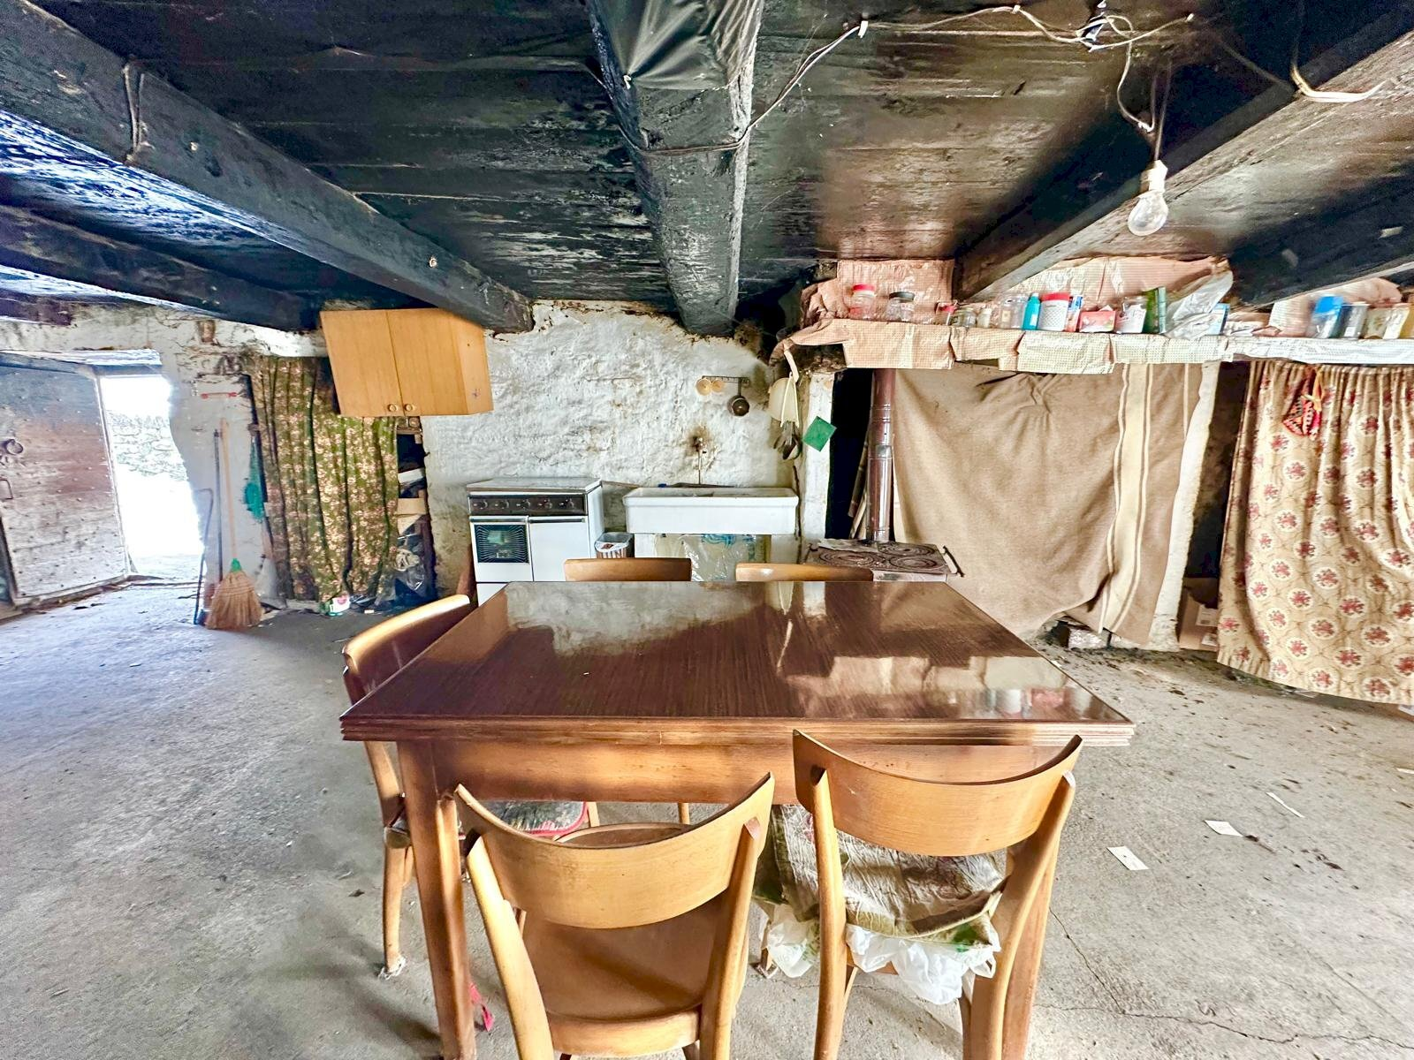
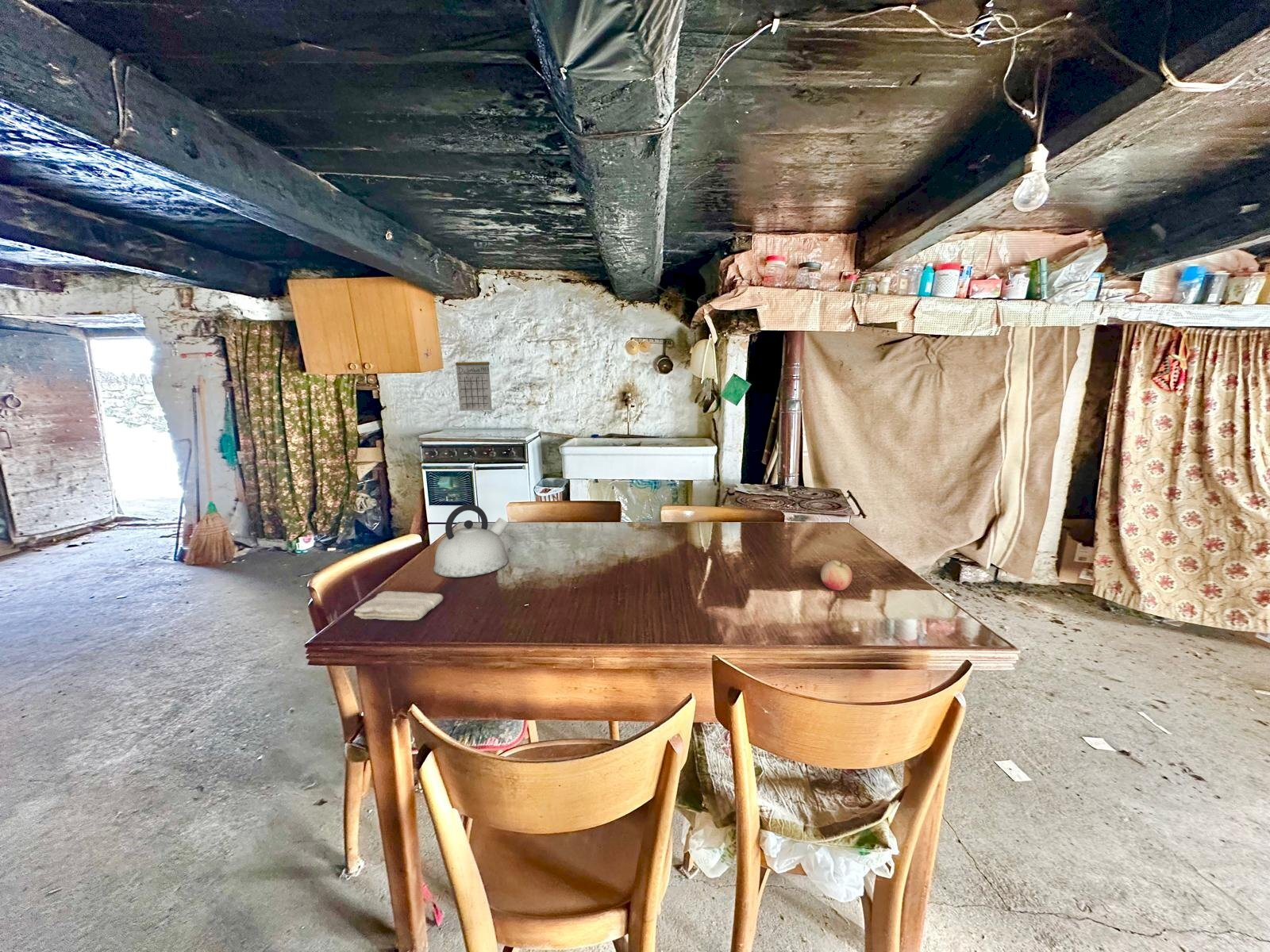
+ fruit (836, 574)
+ washcloth (399, 604)
+ calendar (474, 381)
+ kettle (472, 534)
